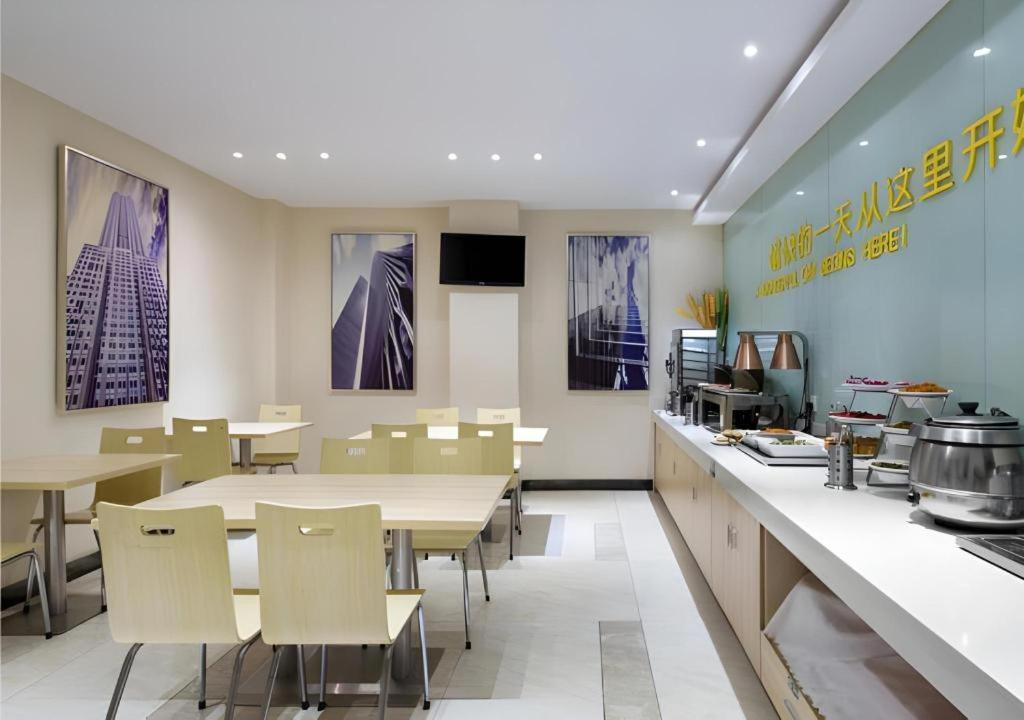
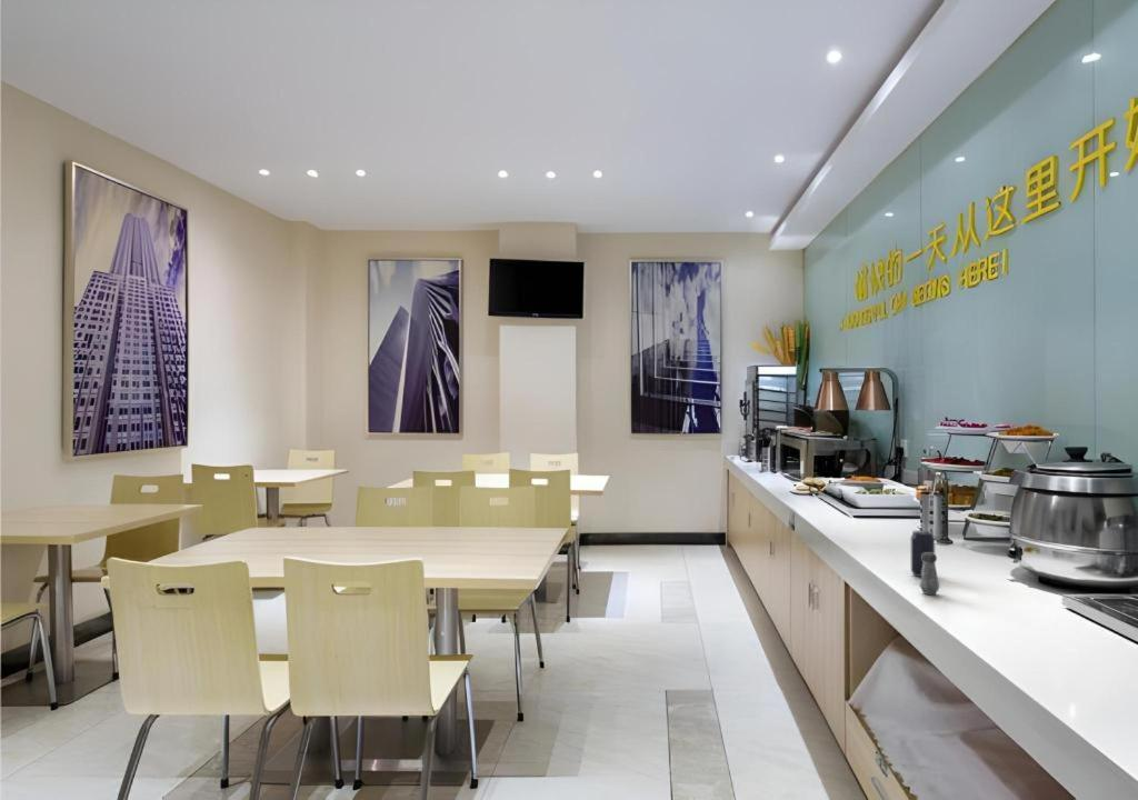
+ salt shaker (929, 573)
+ beverage can (922, 553)
